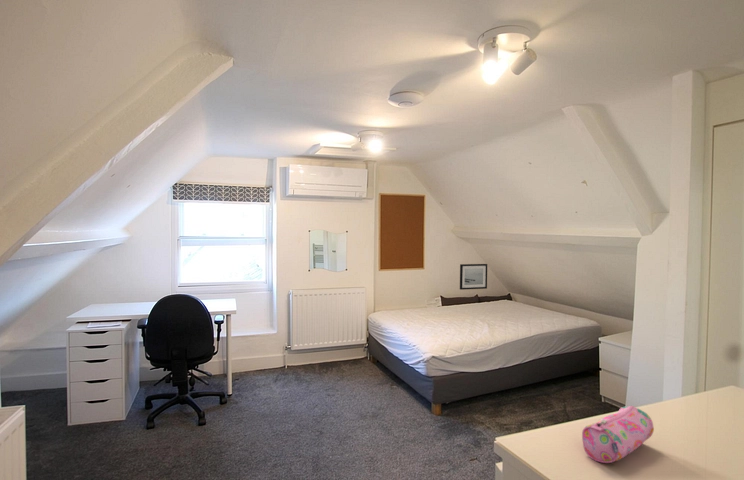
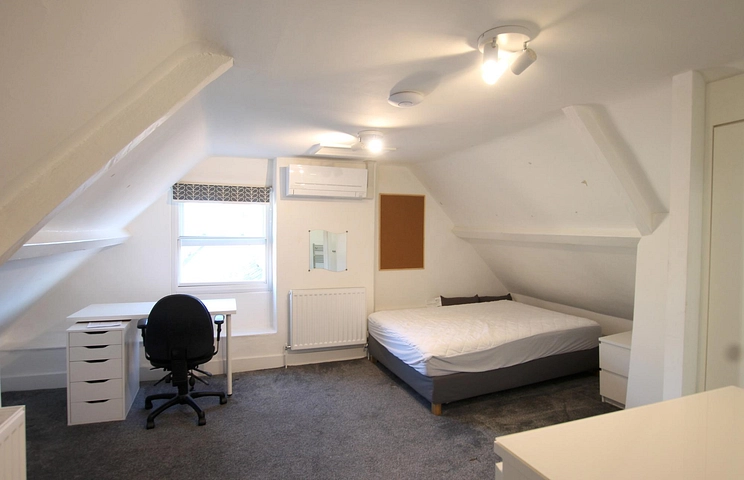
- wall art (473, 276)
- pencil case (617, 432)
